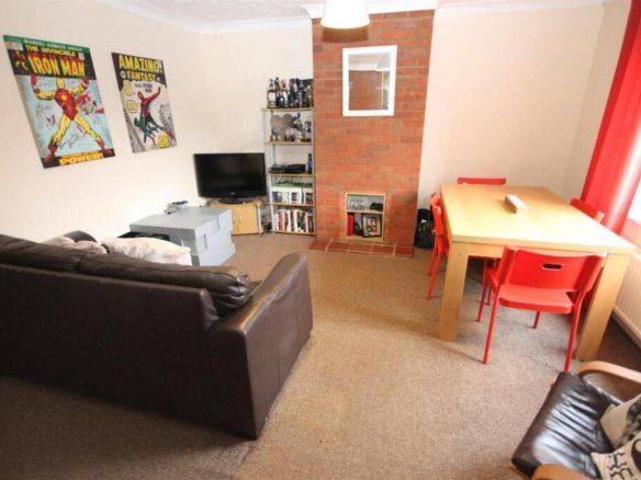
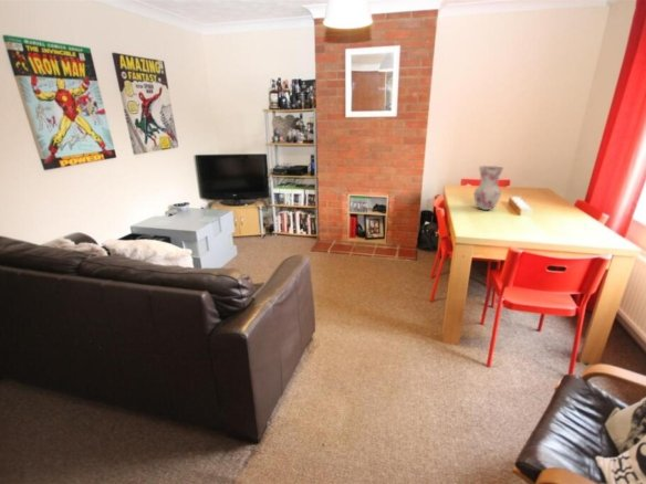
+ vase (488, 188)
